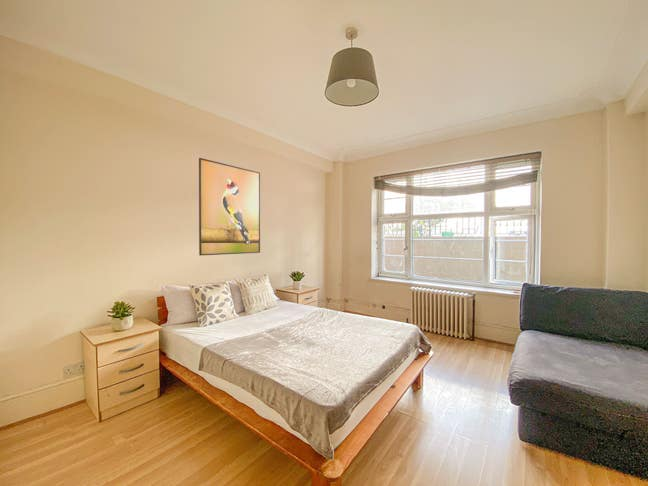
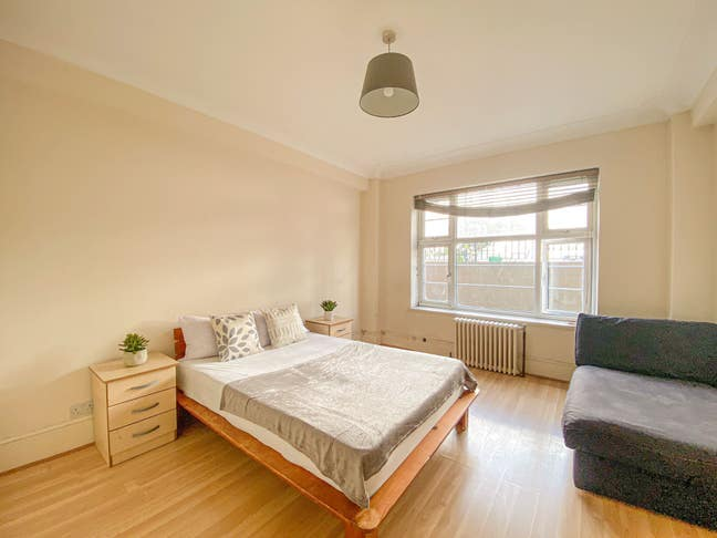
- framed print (232, 210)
